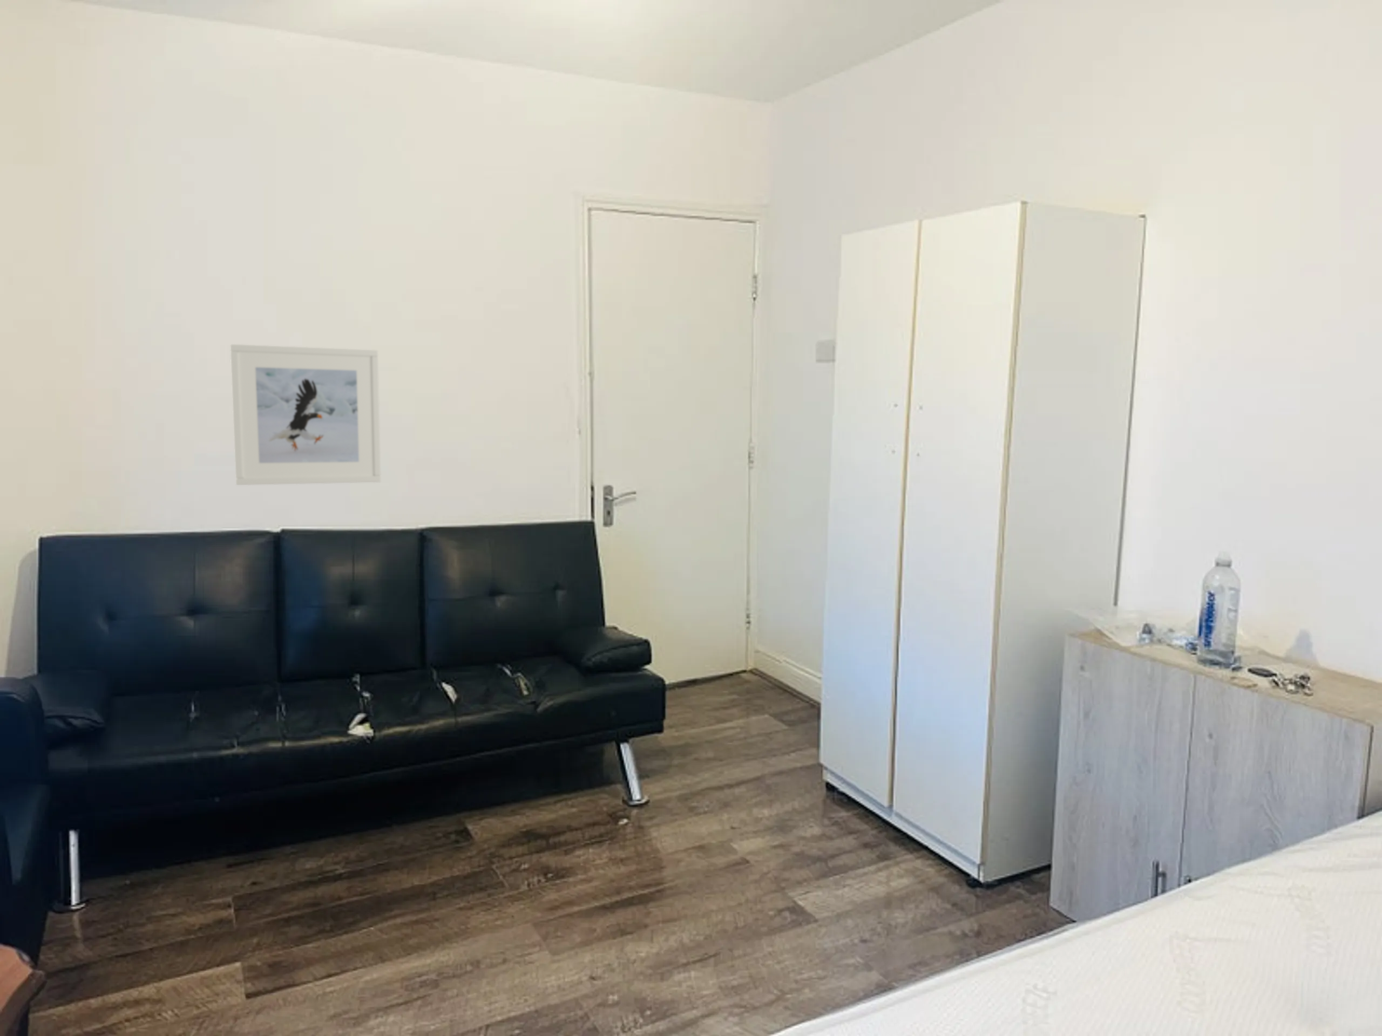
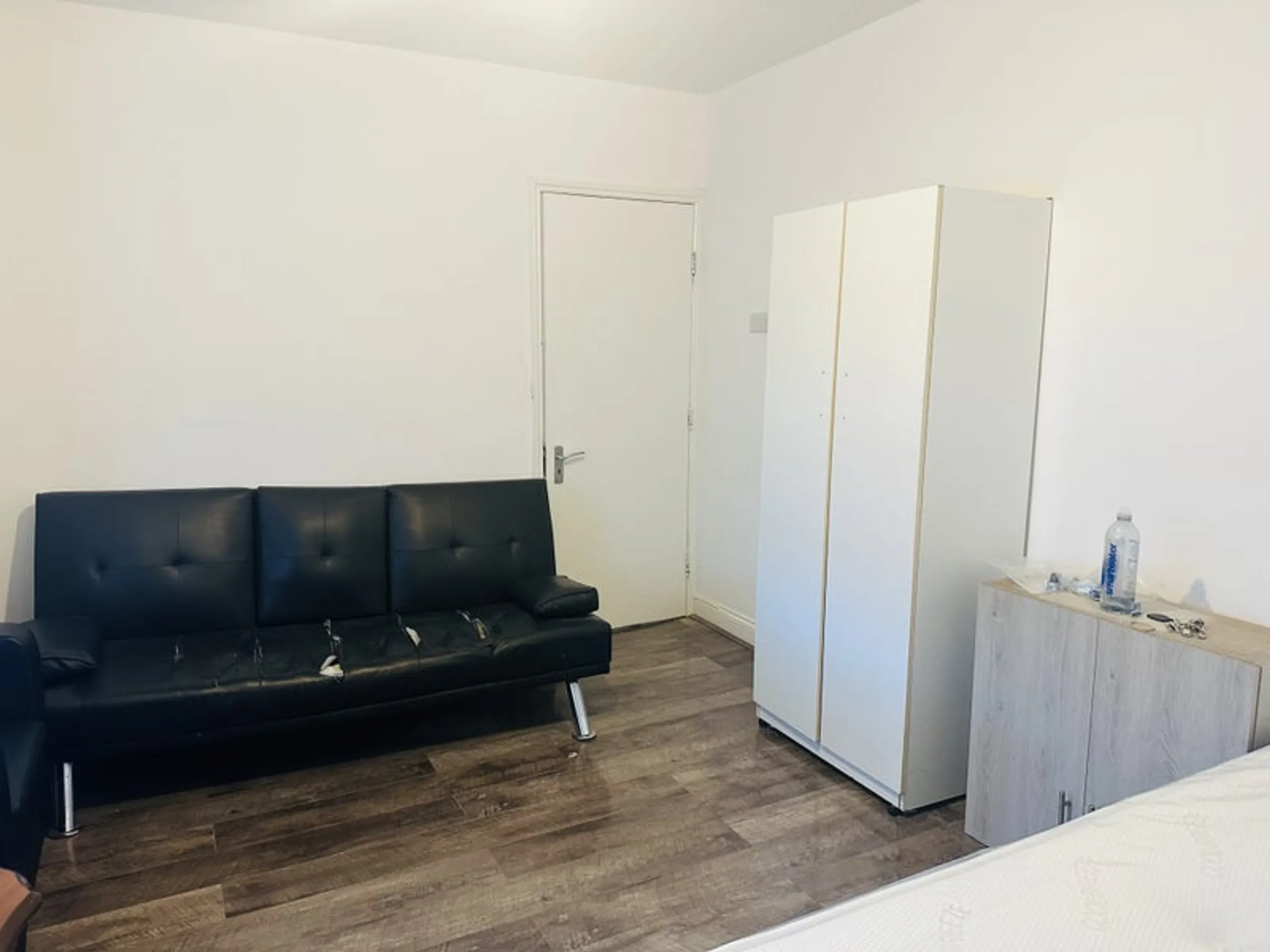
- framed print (308, 416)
